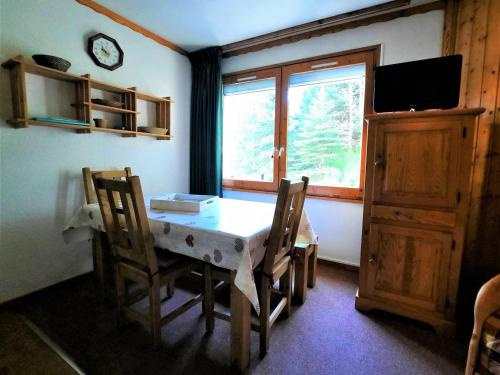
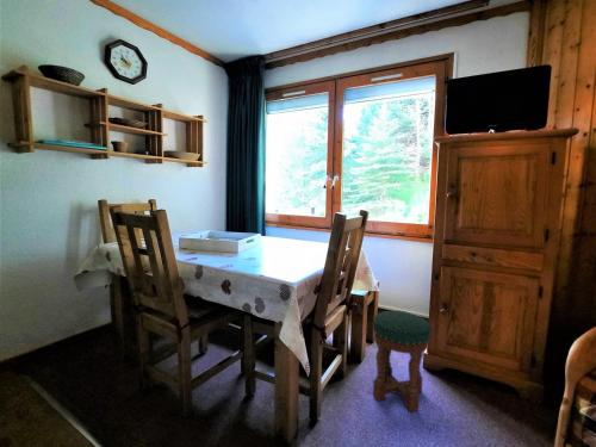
+ stool (399, 352)
